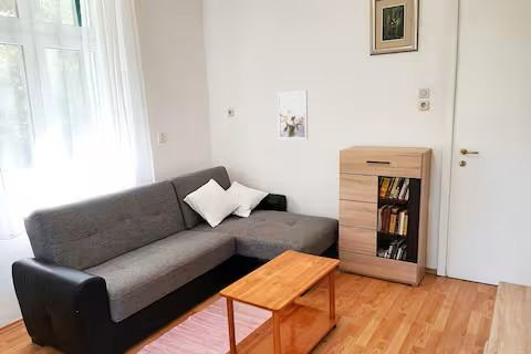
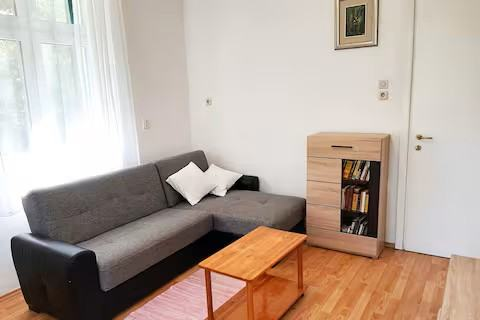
- wall art (292, 115)
